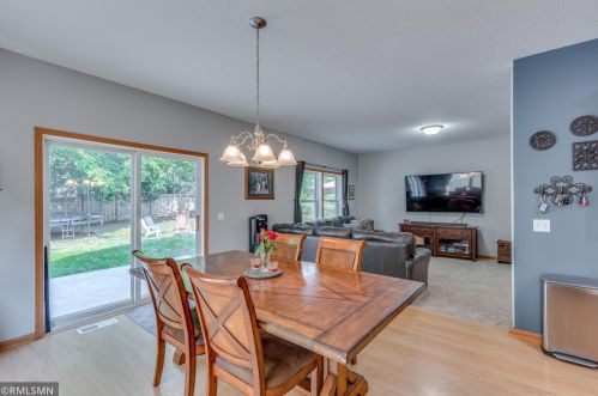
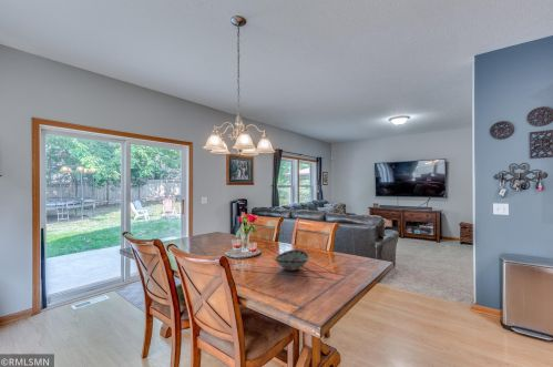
+ decorative bowl (291, 261)
